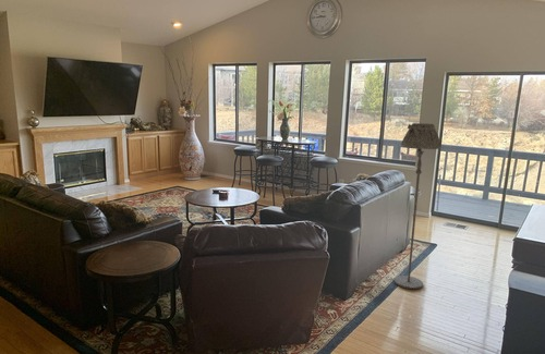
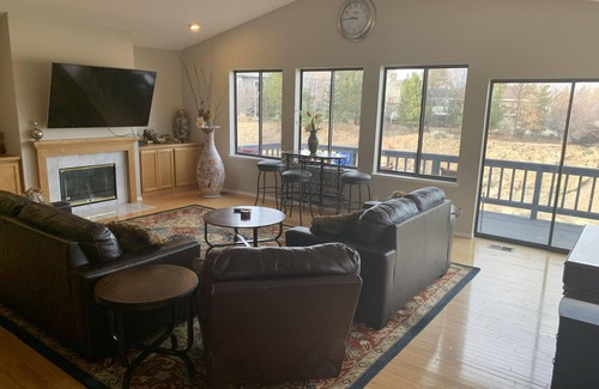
- floor lamp (415, 206)
